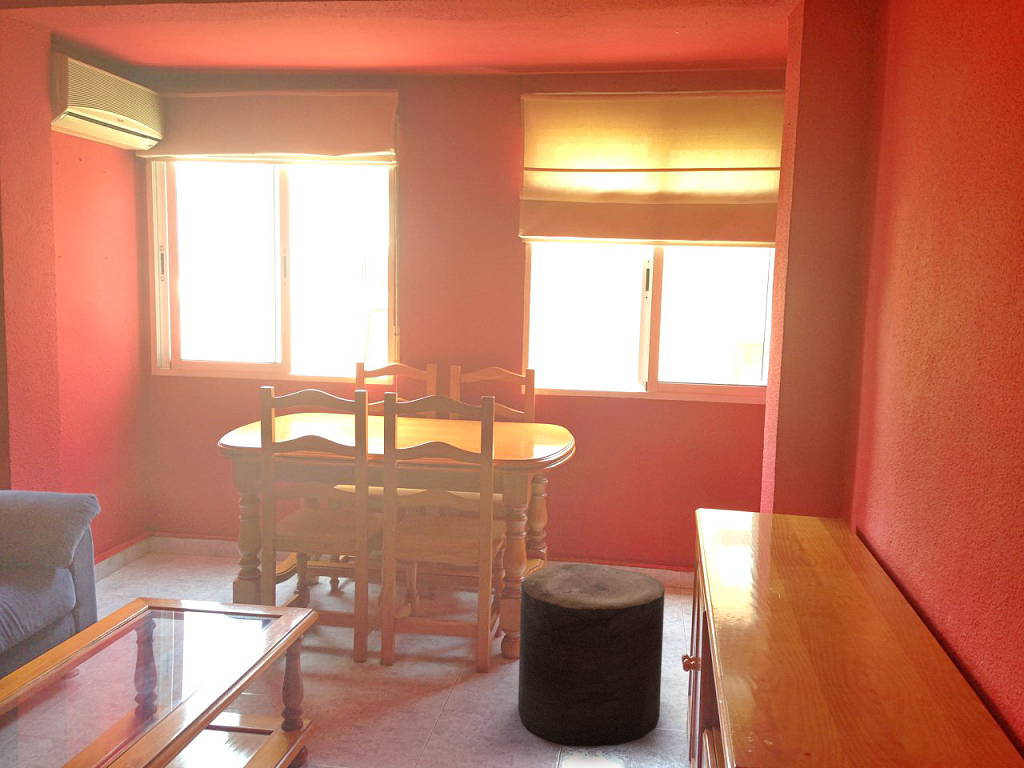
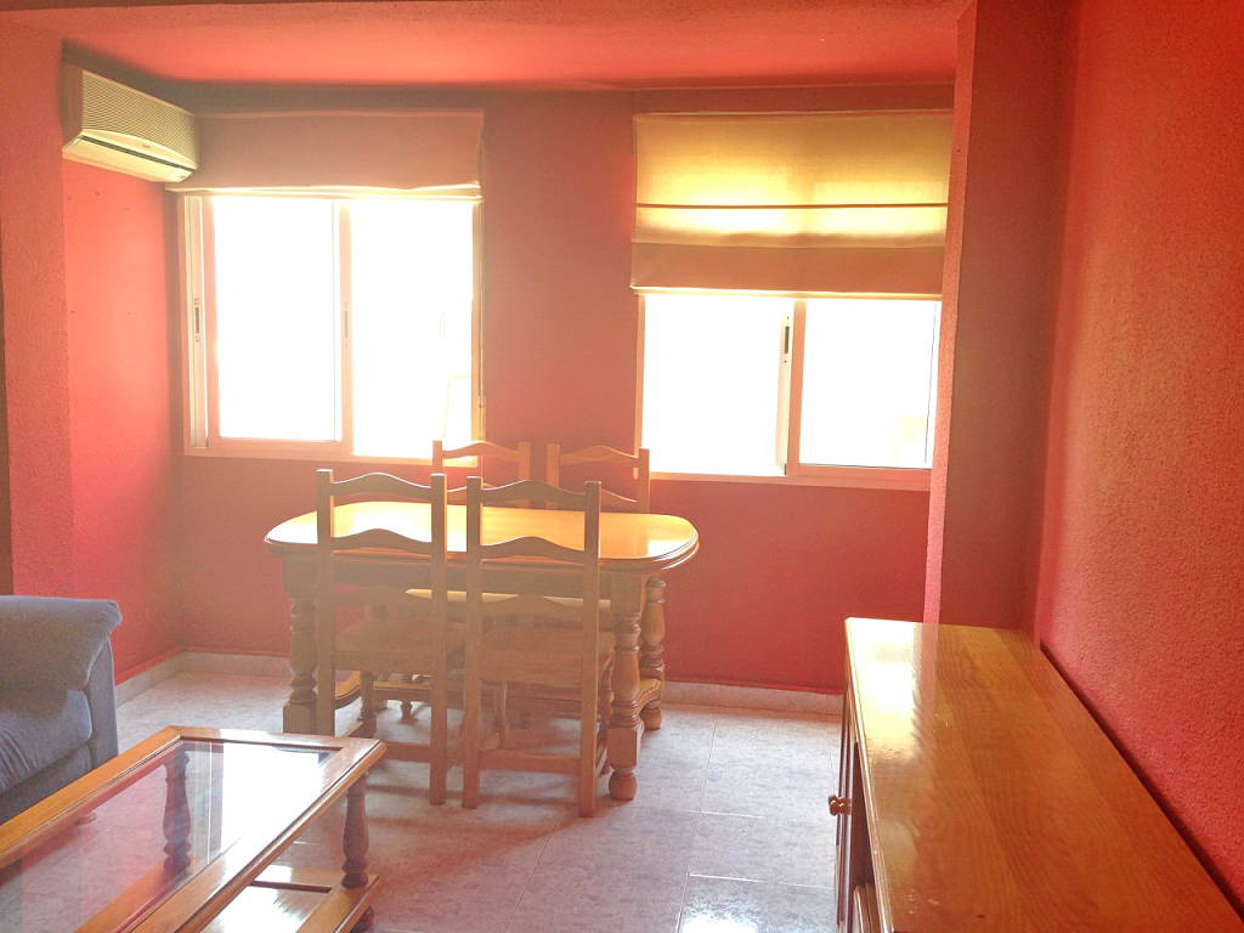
- stool (589, 648)
